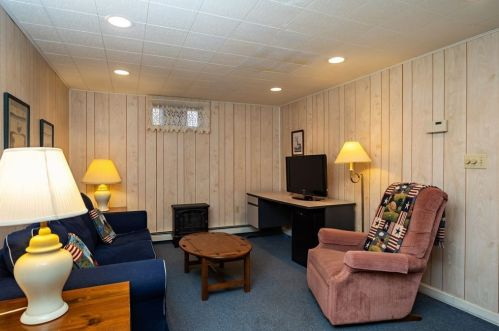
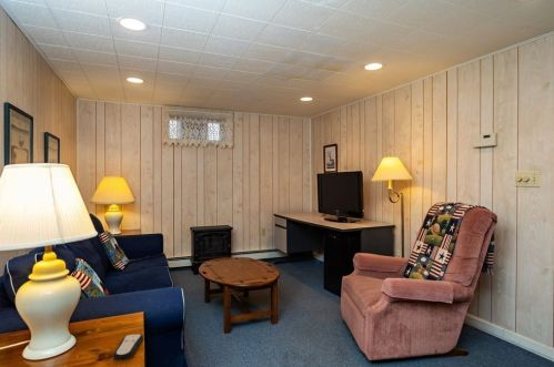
+ remote control (128, 345)
